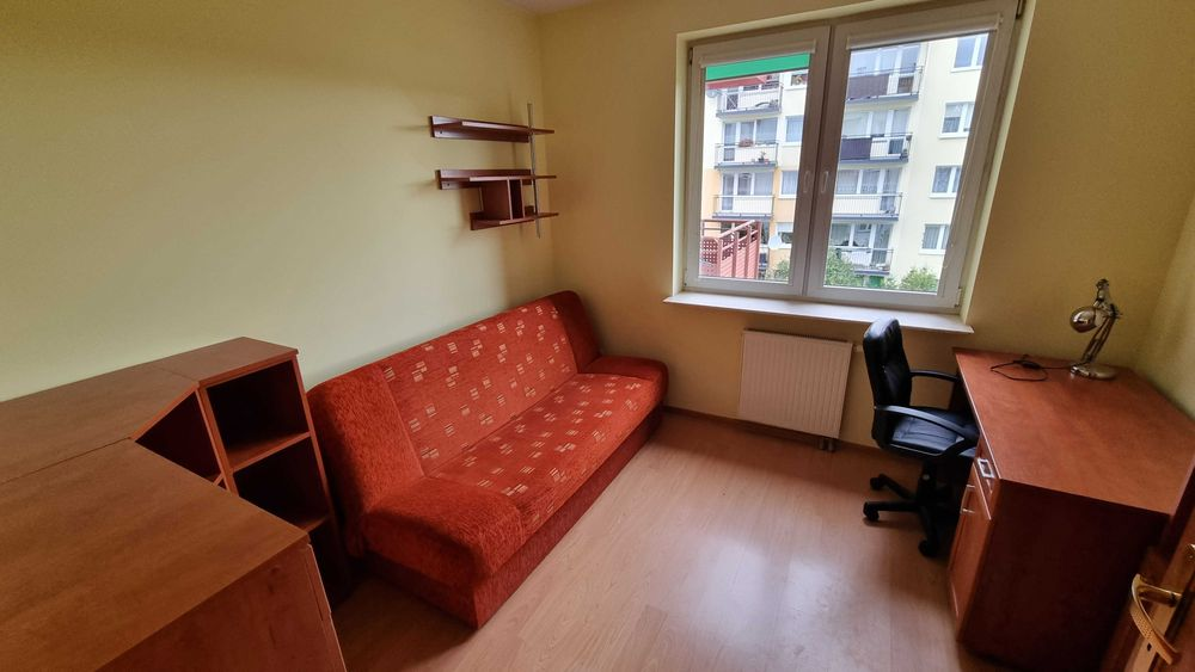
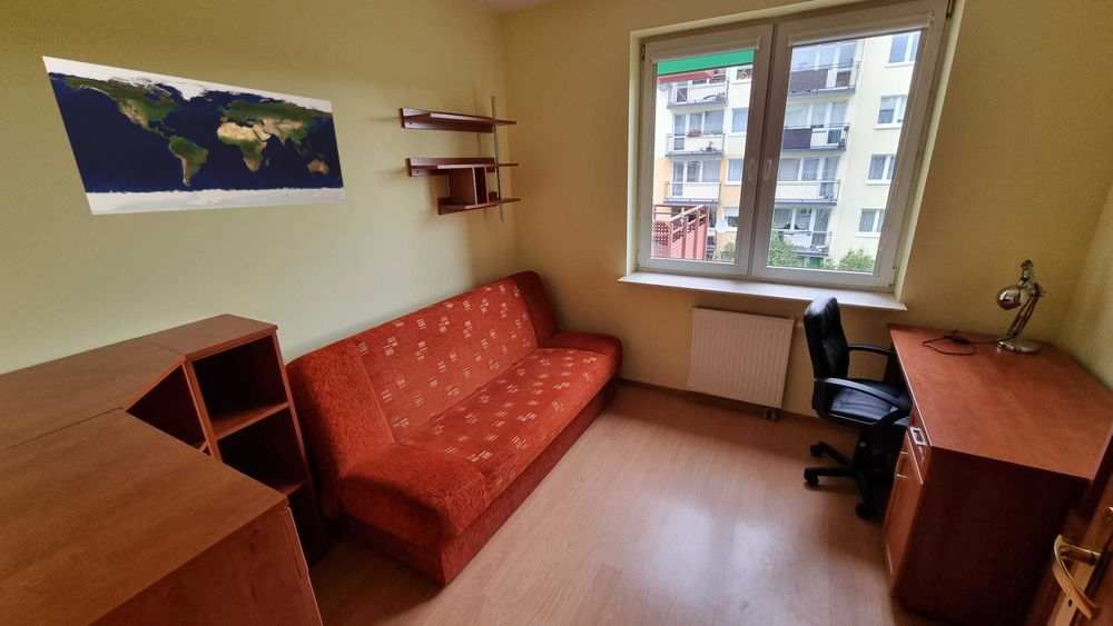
+ map (233, 147)
